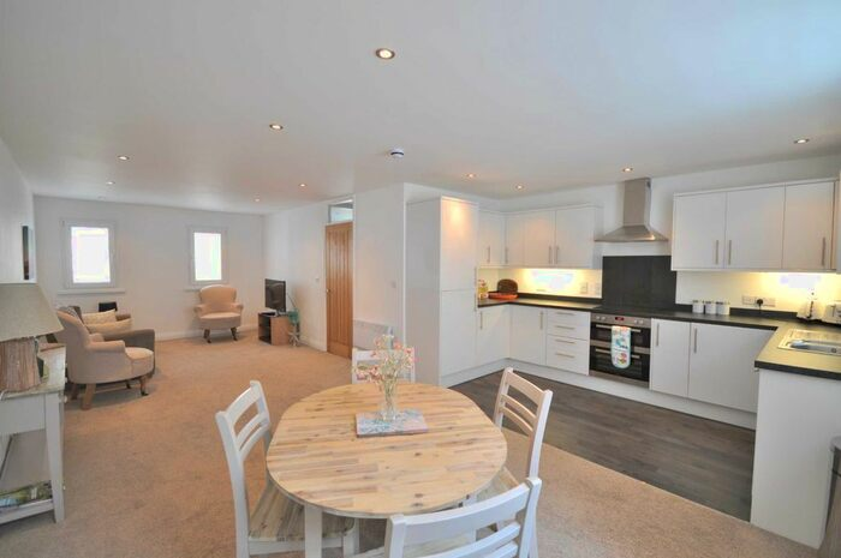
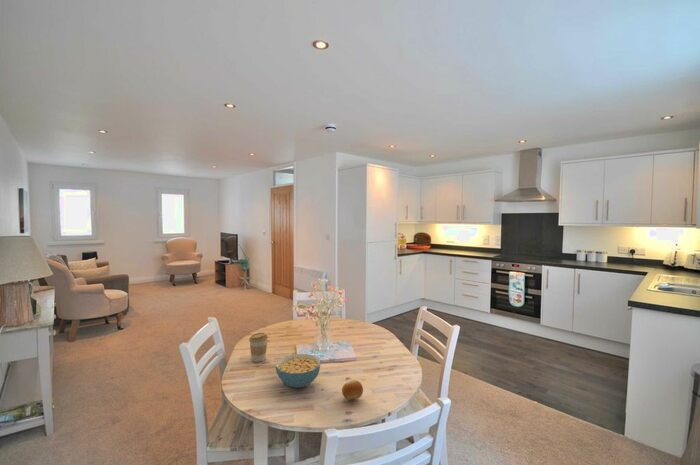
+ coffee cup (258, 346)
+ cereal bowl (298, 373)
+ fruit (352, 390)
